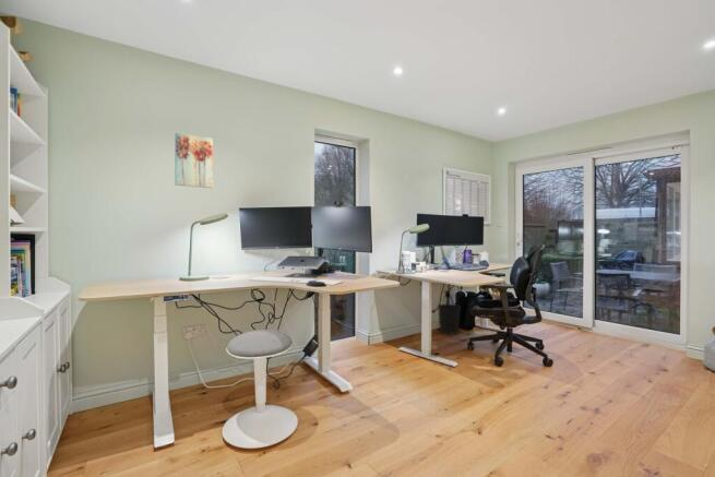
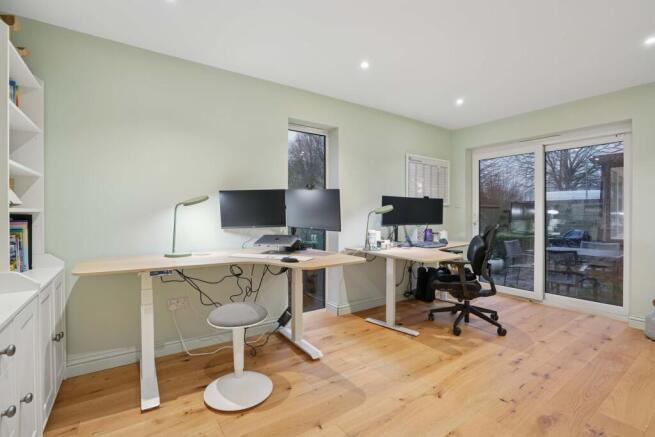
- wastebasket (449, 319)
- wall art (193, 160)
